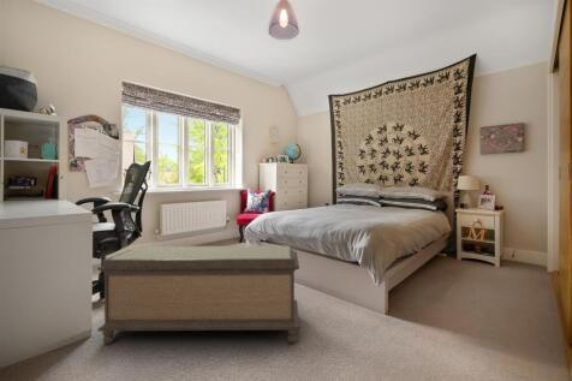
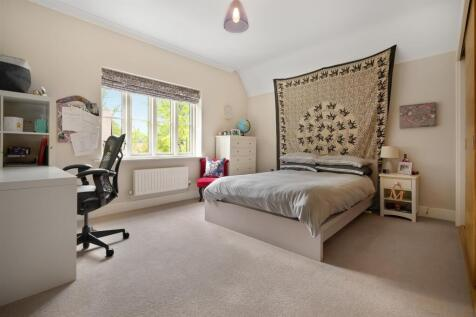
- bench (208, 290)
